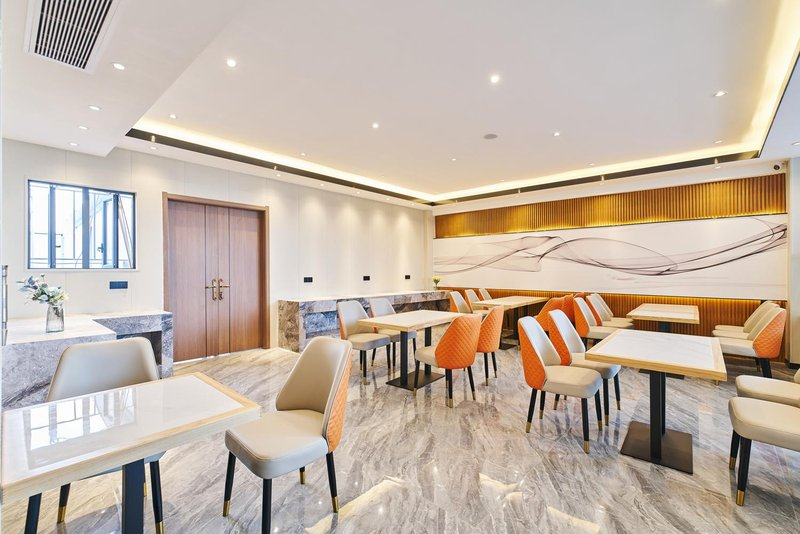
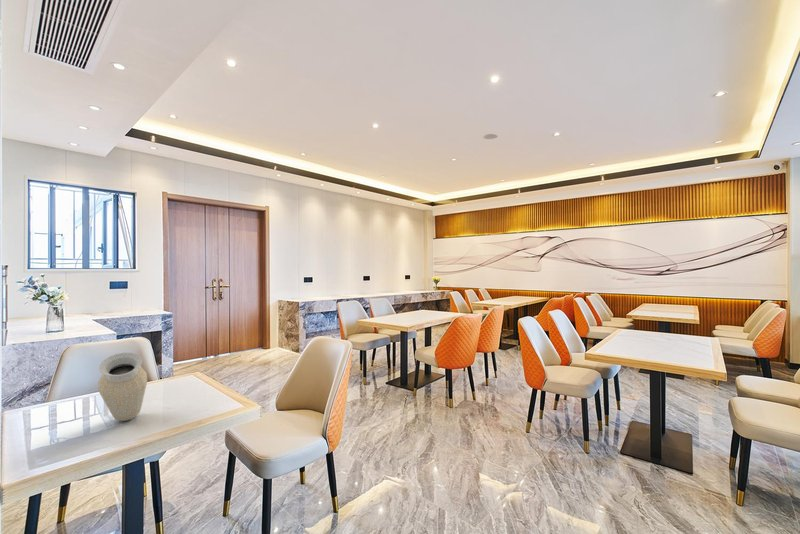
+ vase (124, 388)
